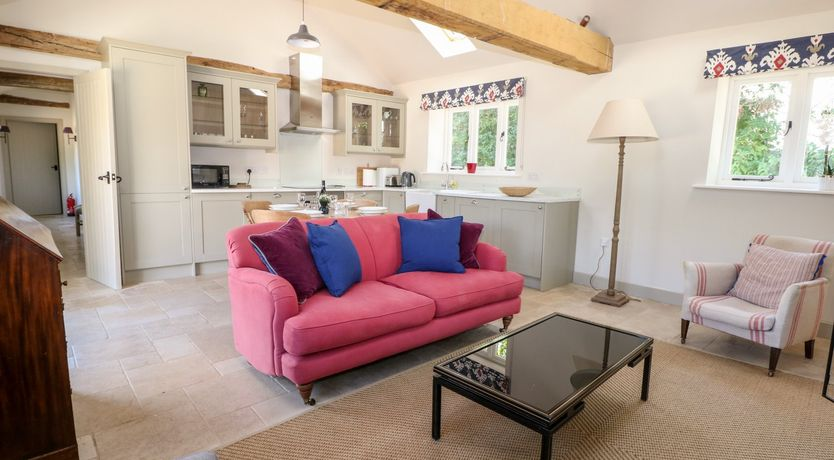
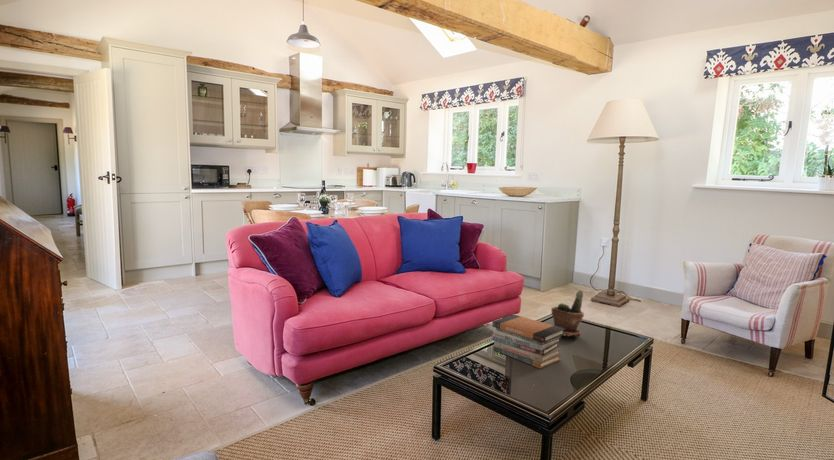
+ book stack (526, 339)
+ potted plant (567, 312)
